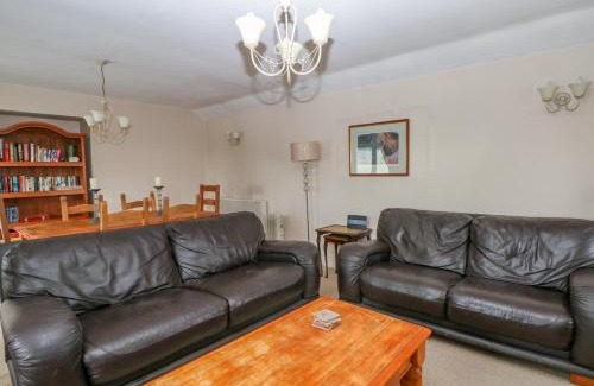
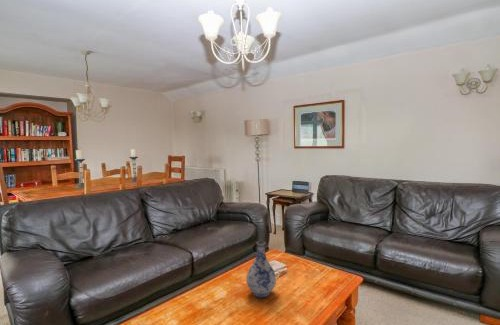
+ vase (261, 267)
